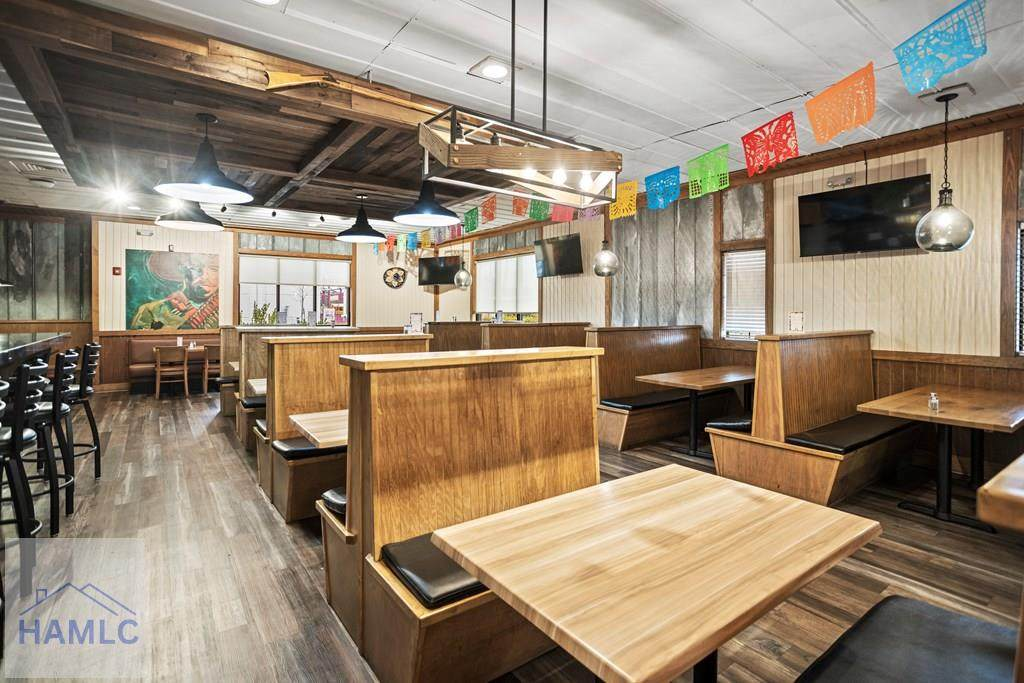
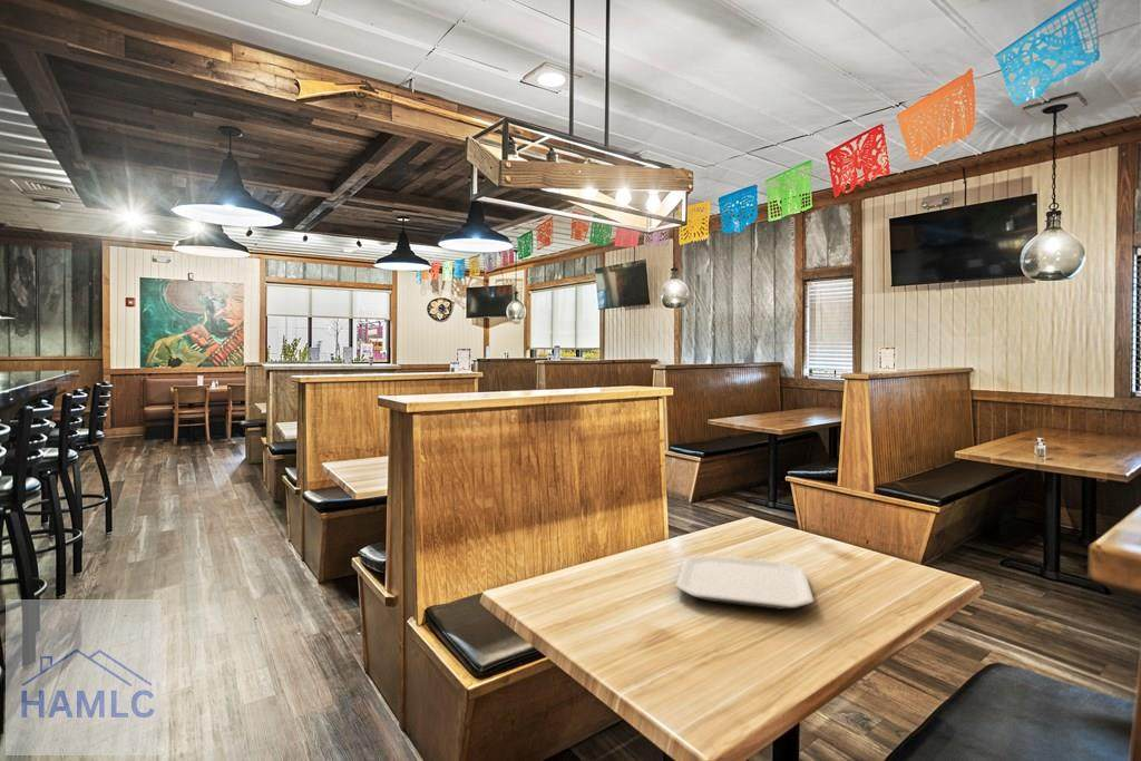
+ plate (742, 580)
